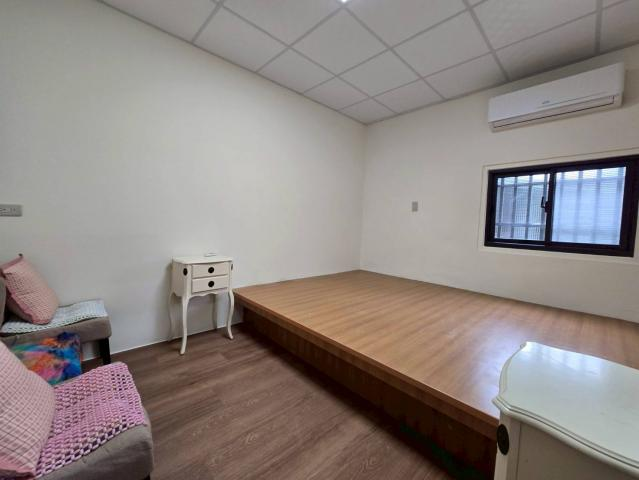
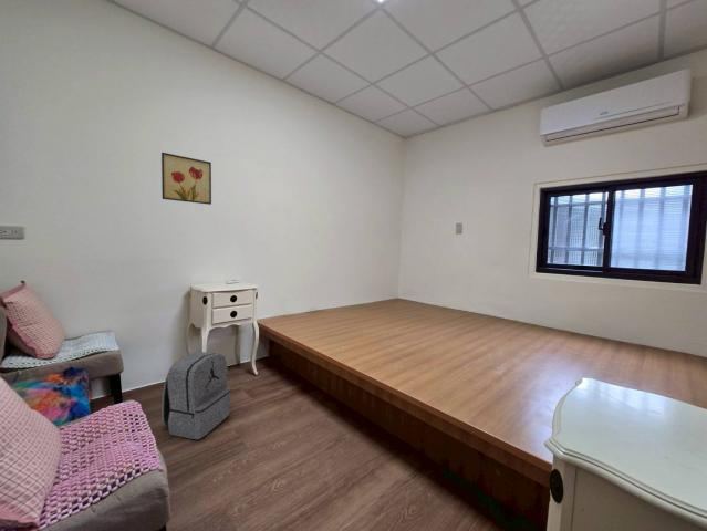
+ backpack (196, 388)
+ wall art (187, 179)
